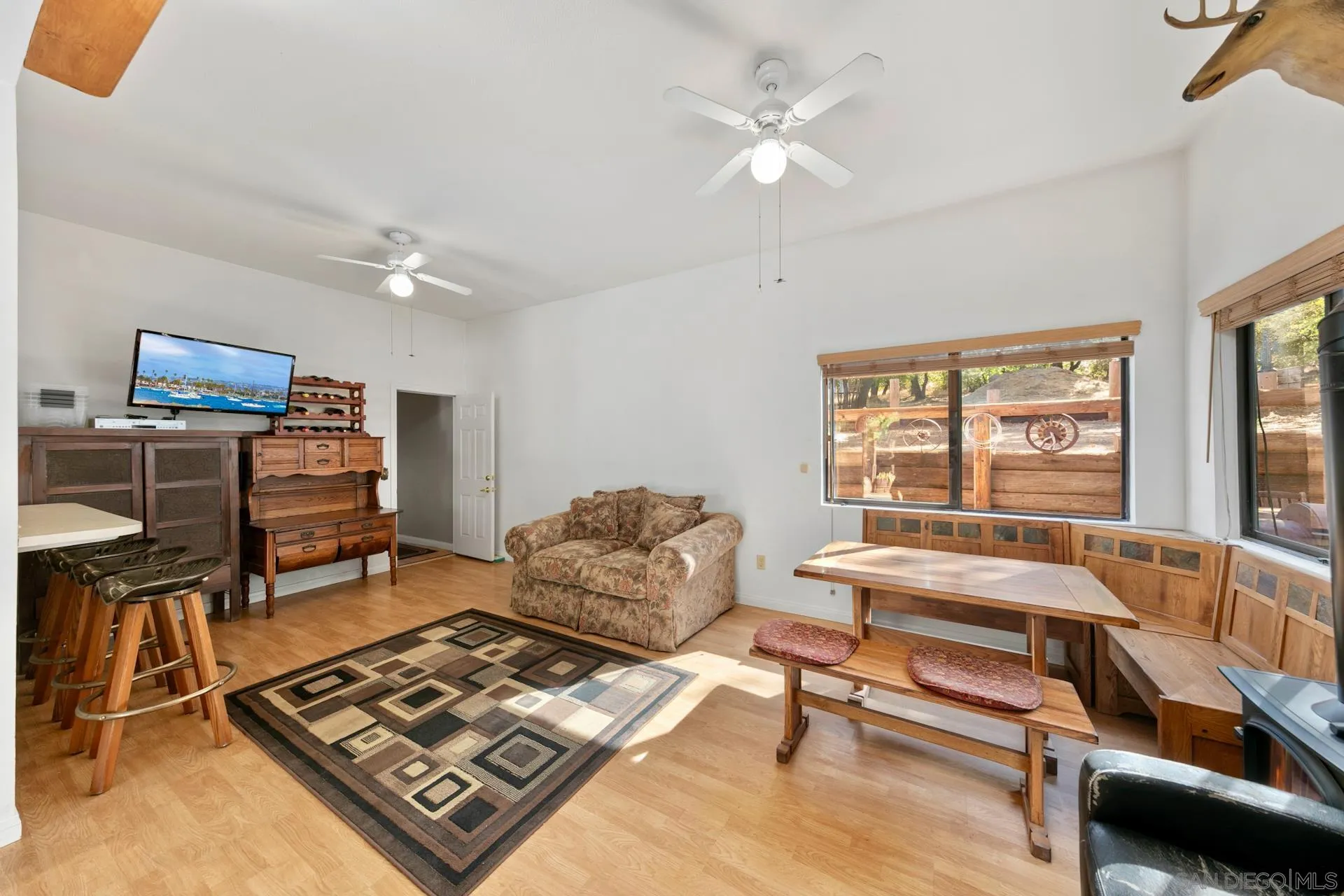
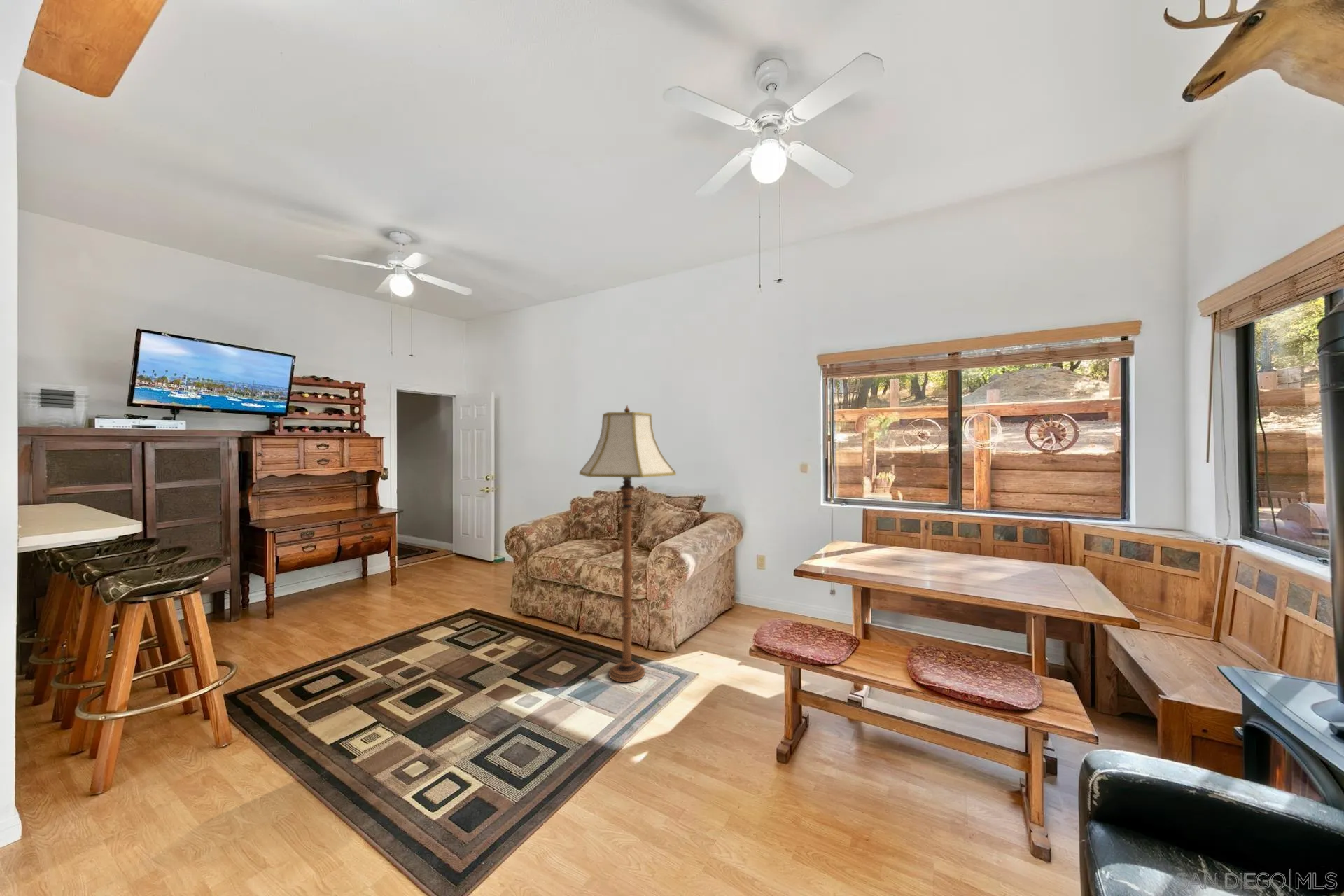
+ floor lamp (626, 539)
